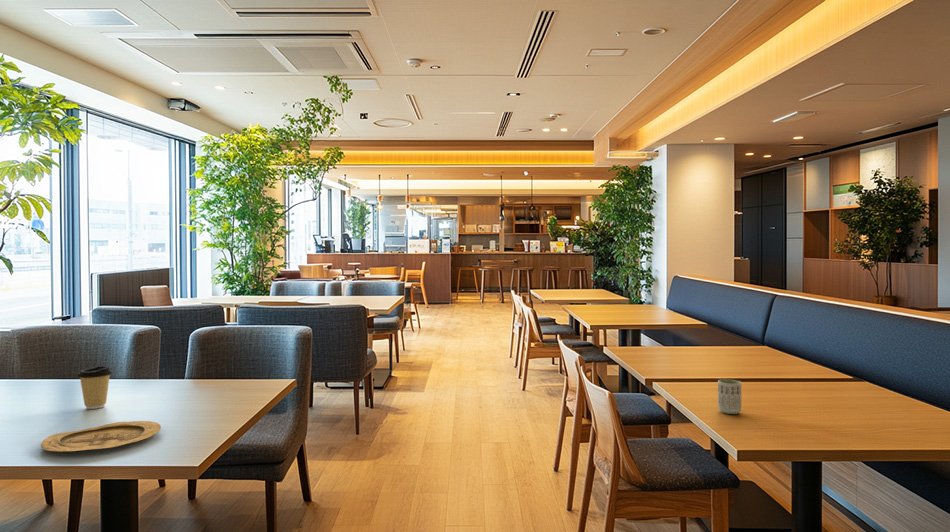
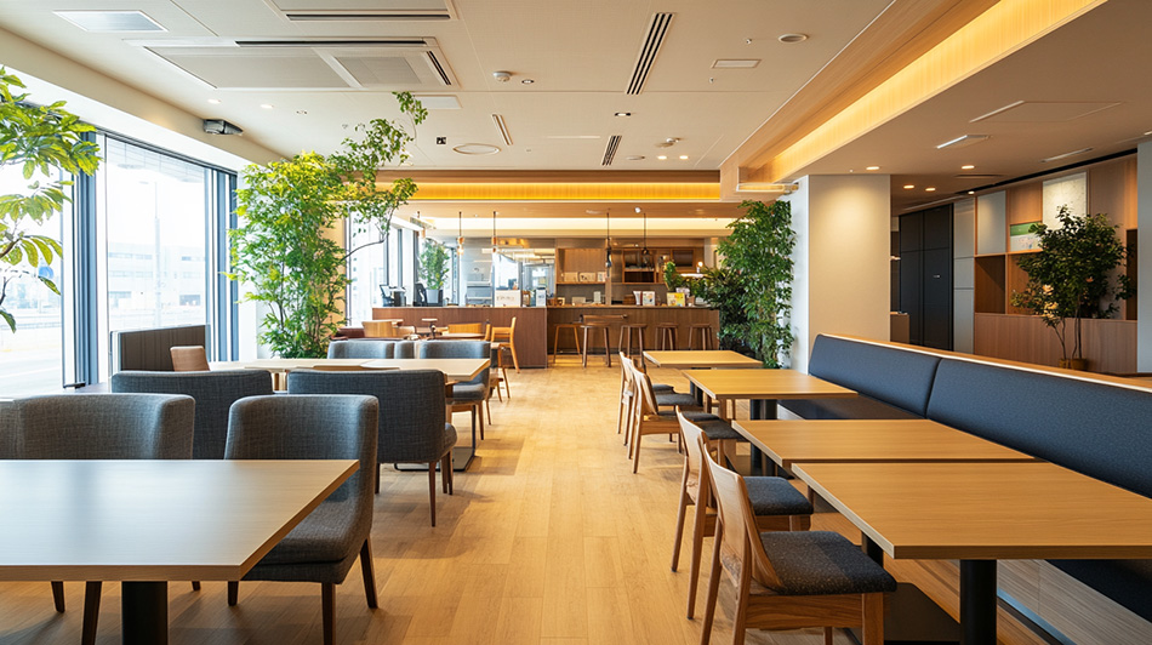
- coffee cup (95, 387)
- cup (729, 396)
- plate (103, 436)
